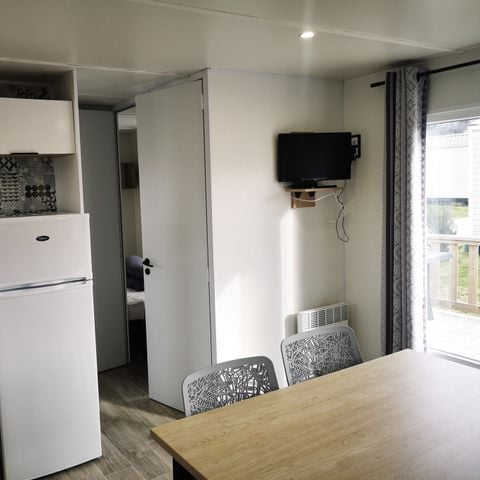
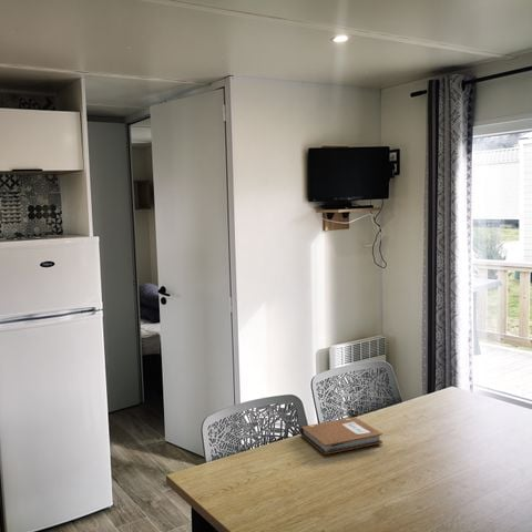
+ notebook (341, 433)
